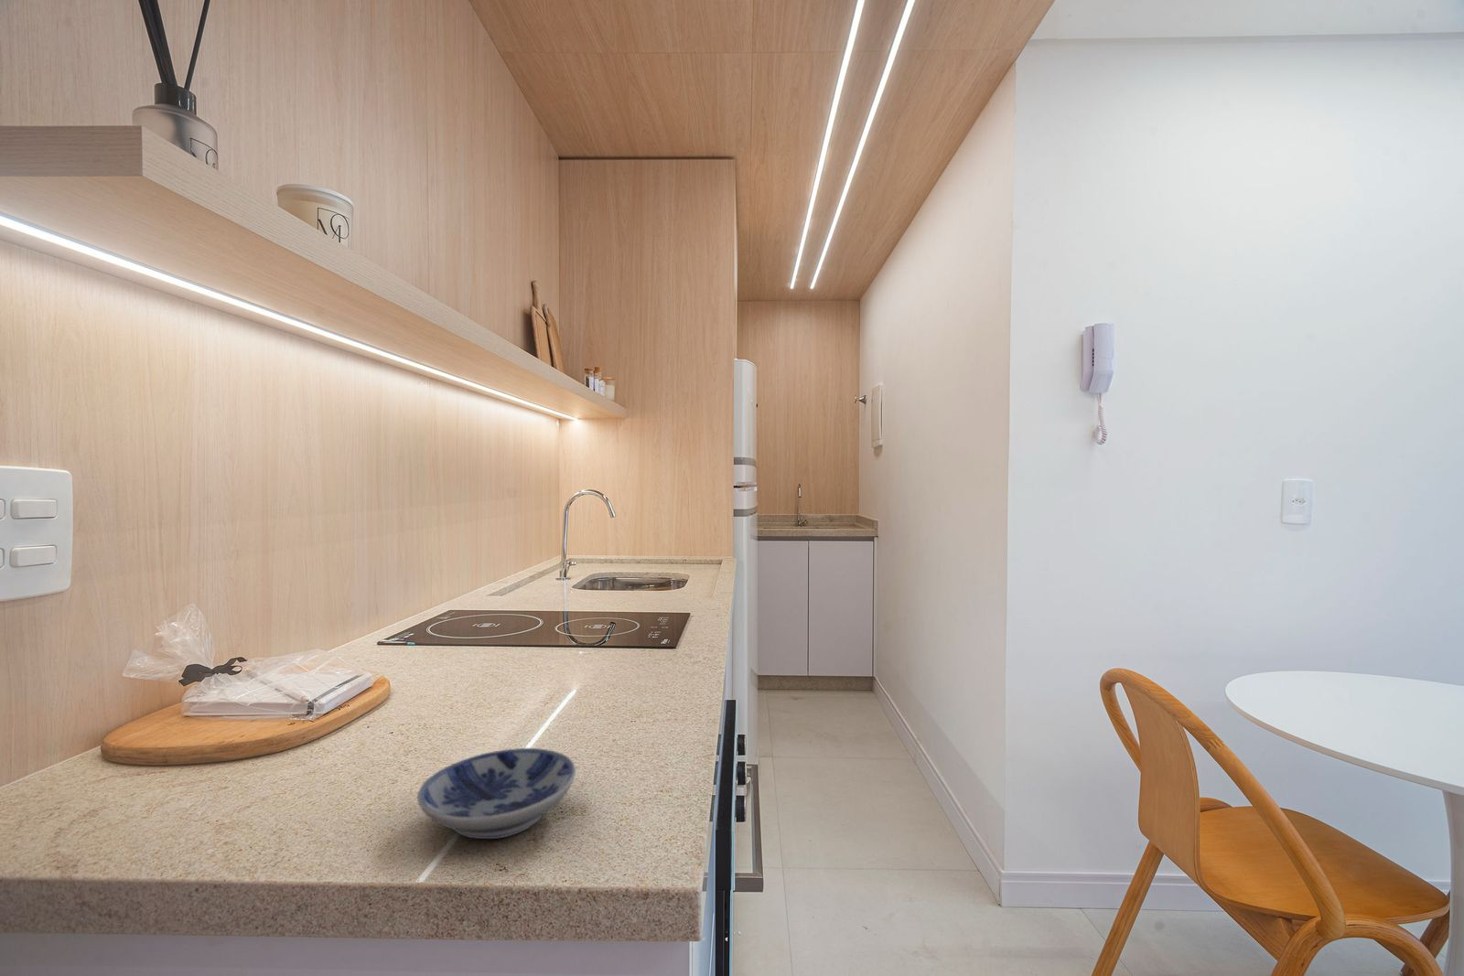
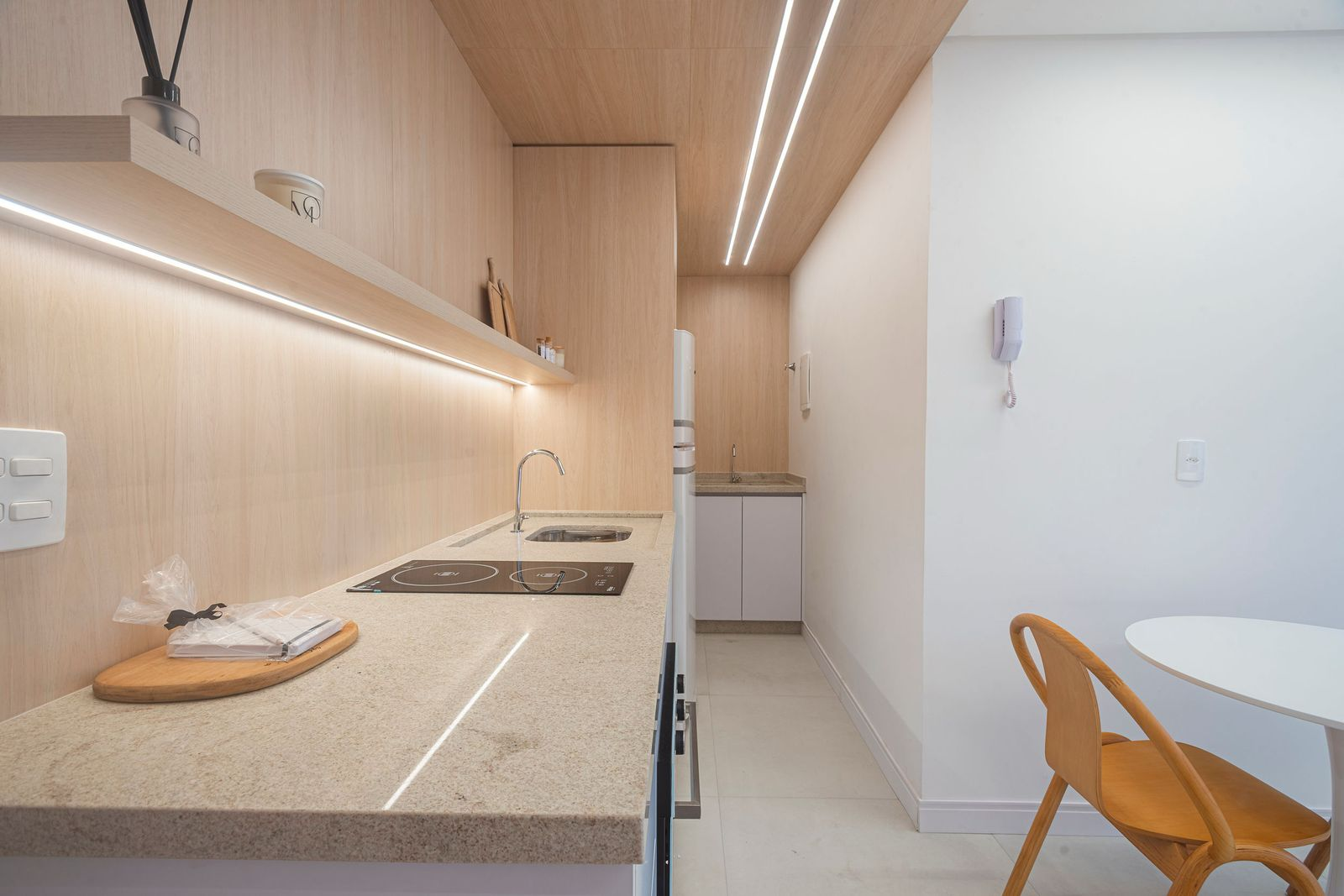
- bowl (500, 796)
